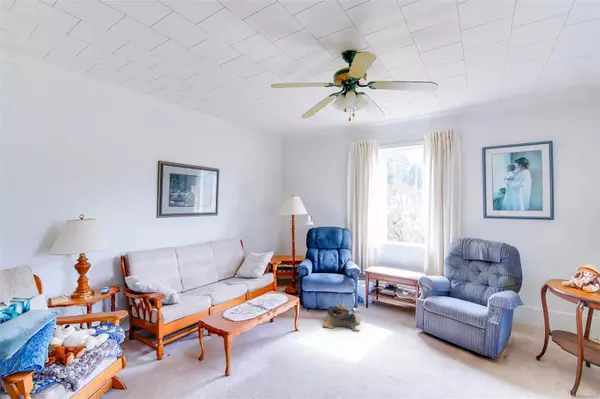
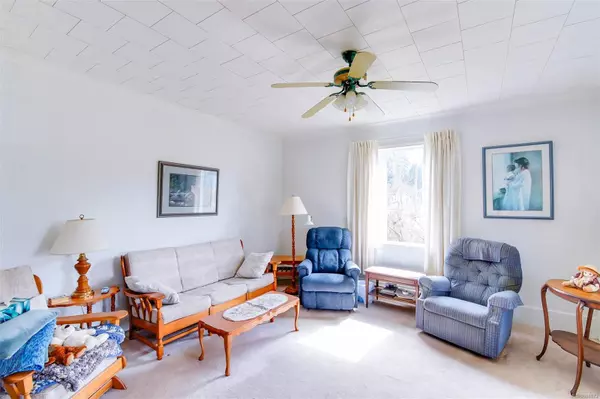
- bag (342, 315)
